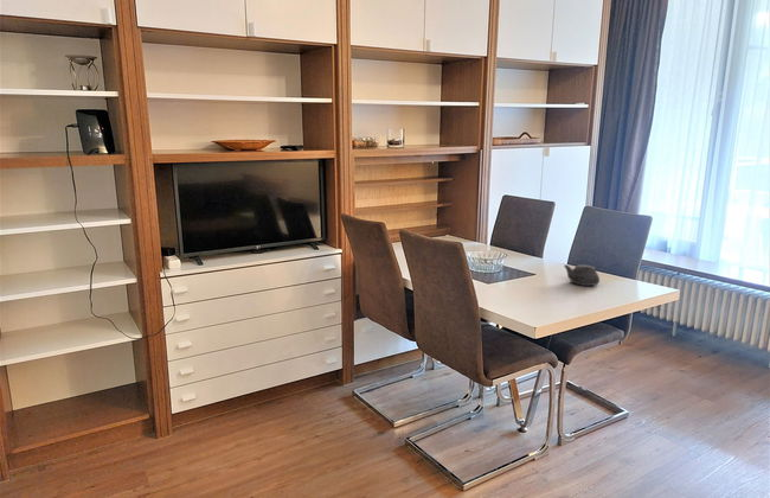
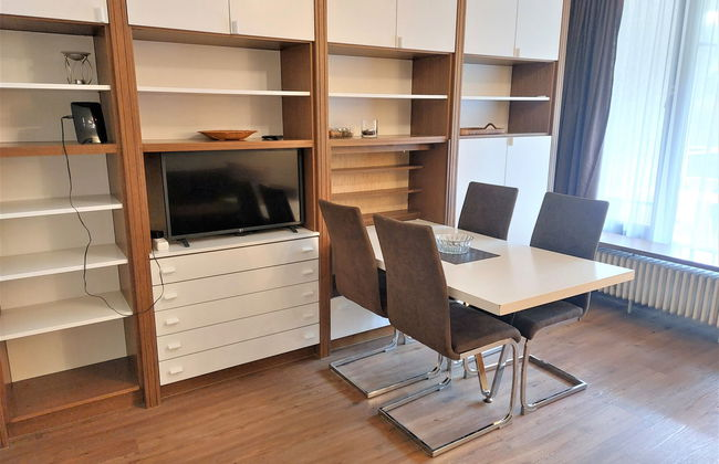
- teapot (580, 273)
